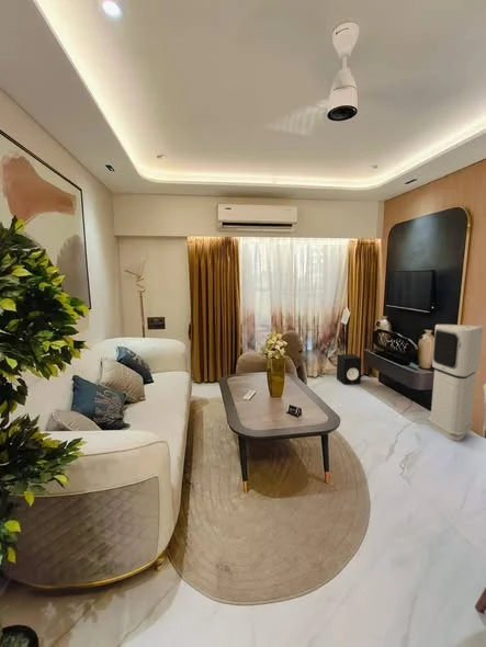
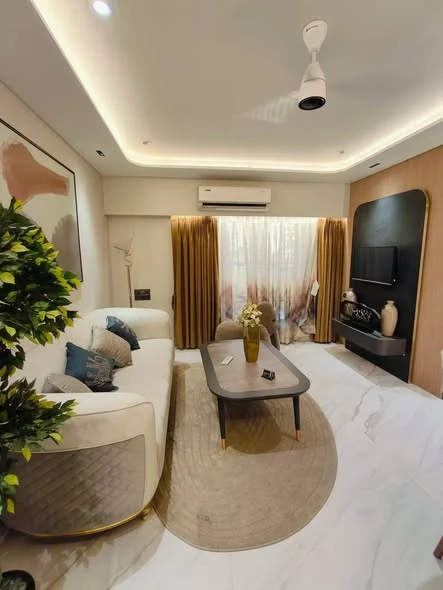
- speaker (348, 368)
- air purifier (459, 379)
